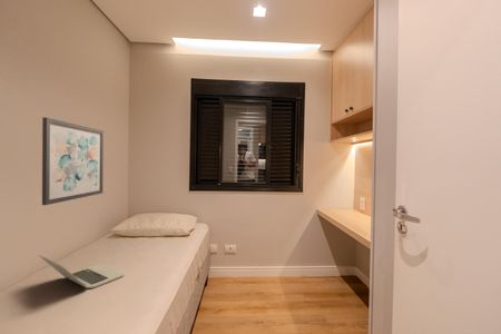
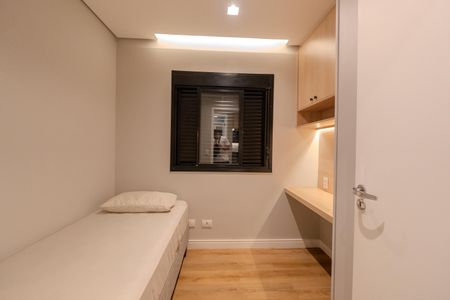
- laptop (84, 268)
- wall art (77, 161)
